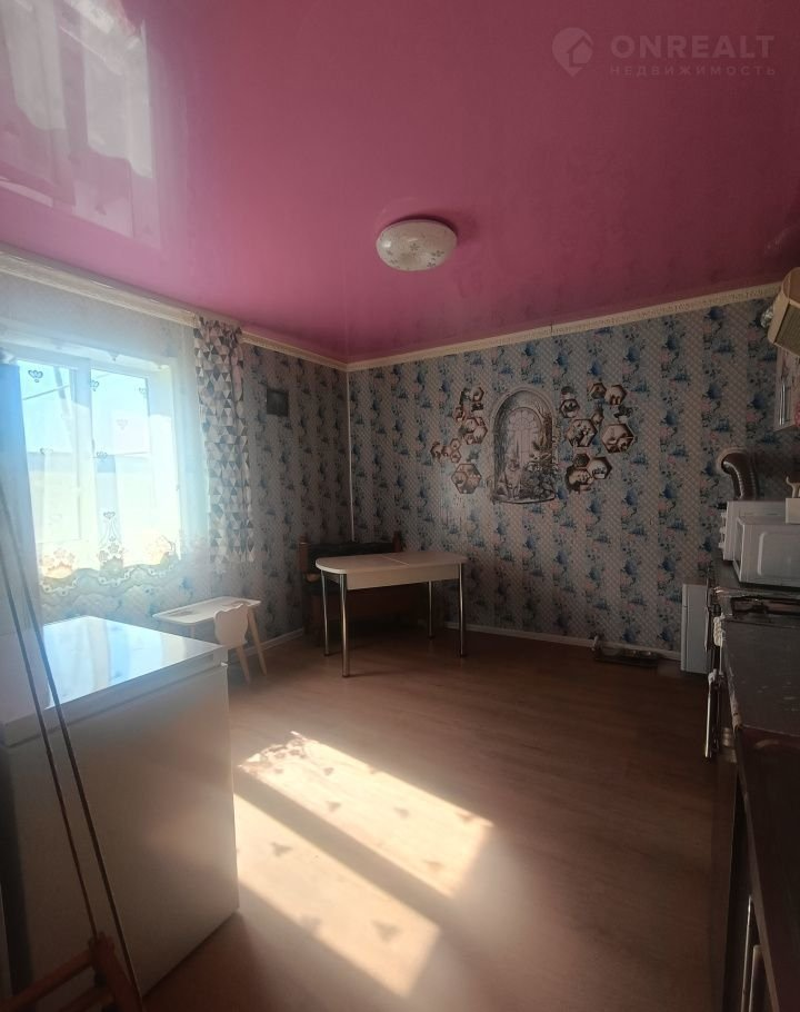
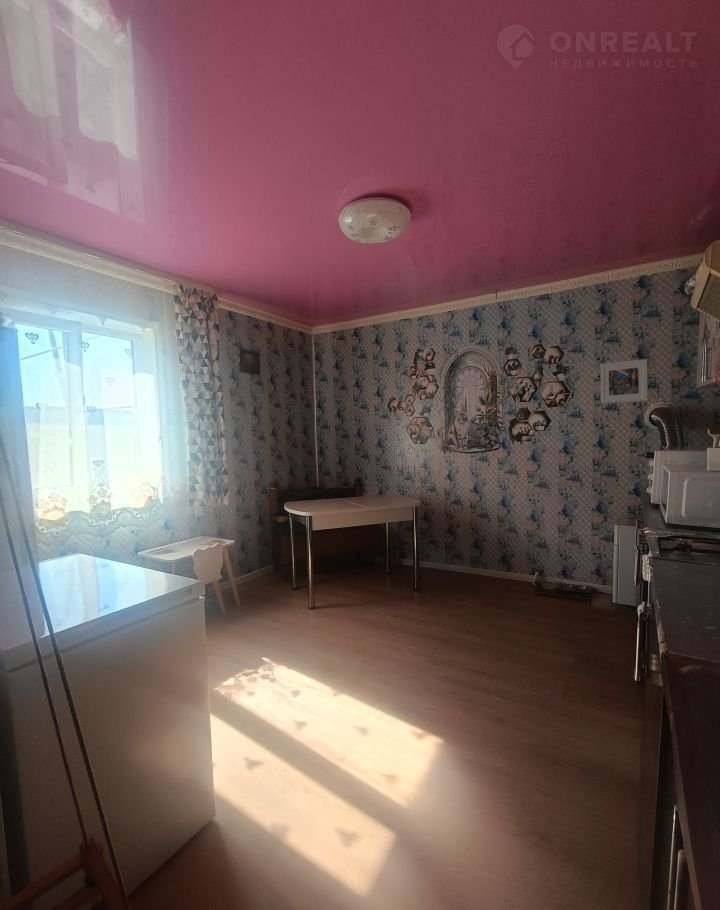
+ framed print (623, 381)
